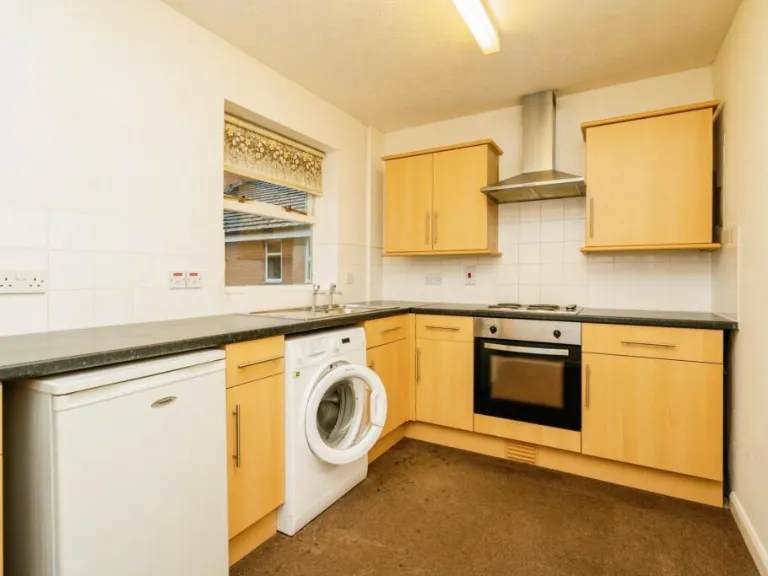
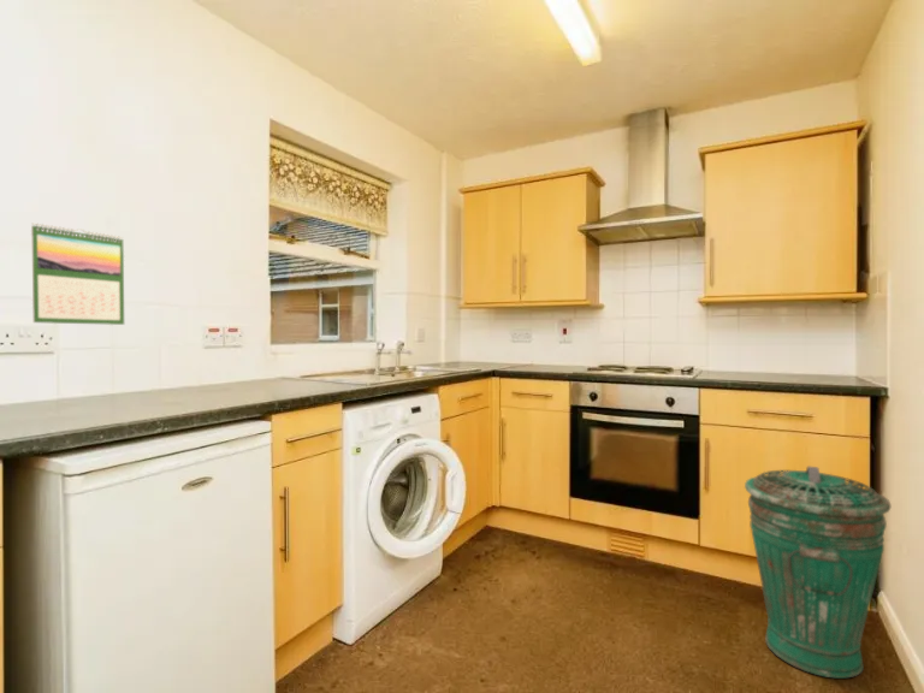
+ trash can (812, 559)
+ calendar (81, 276)
